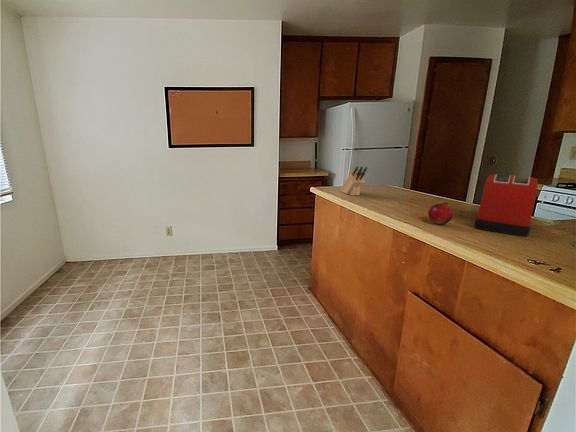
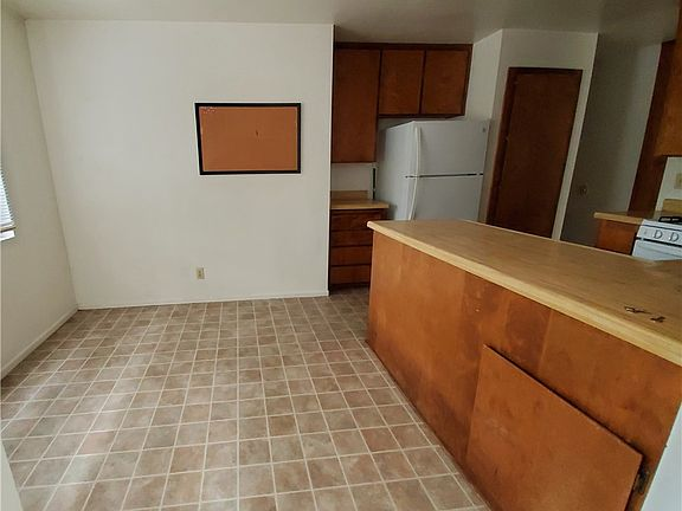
- knife block (353, 179)
- toaster (506, 201)
- fruit (440, 212)
